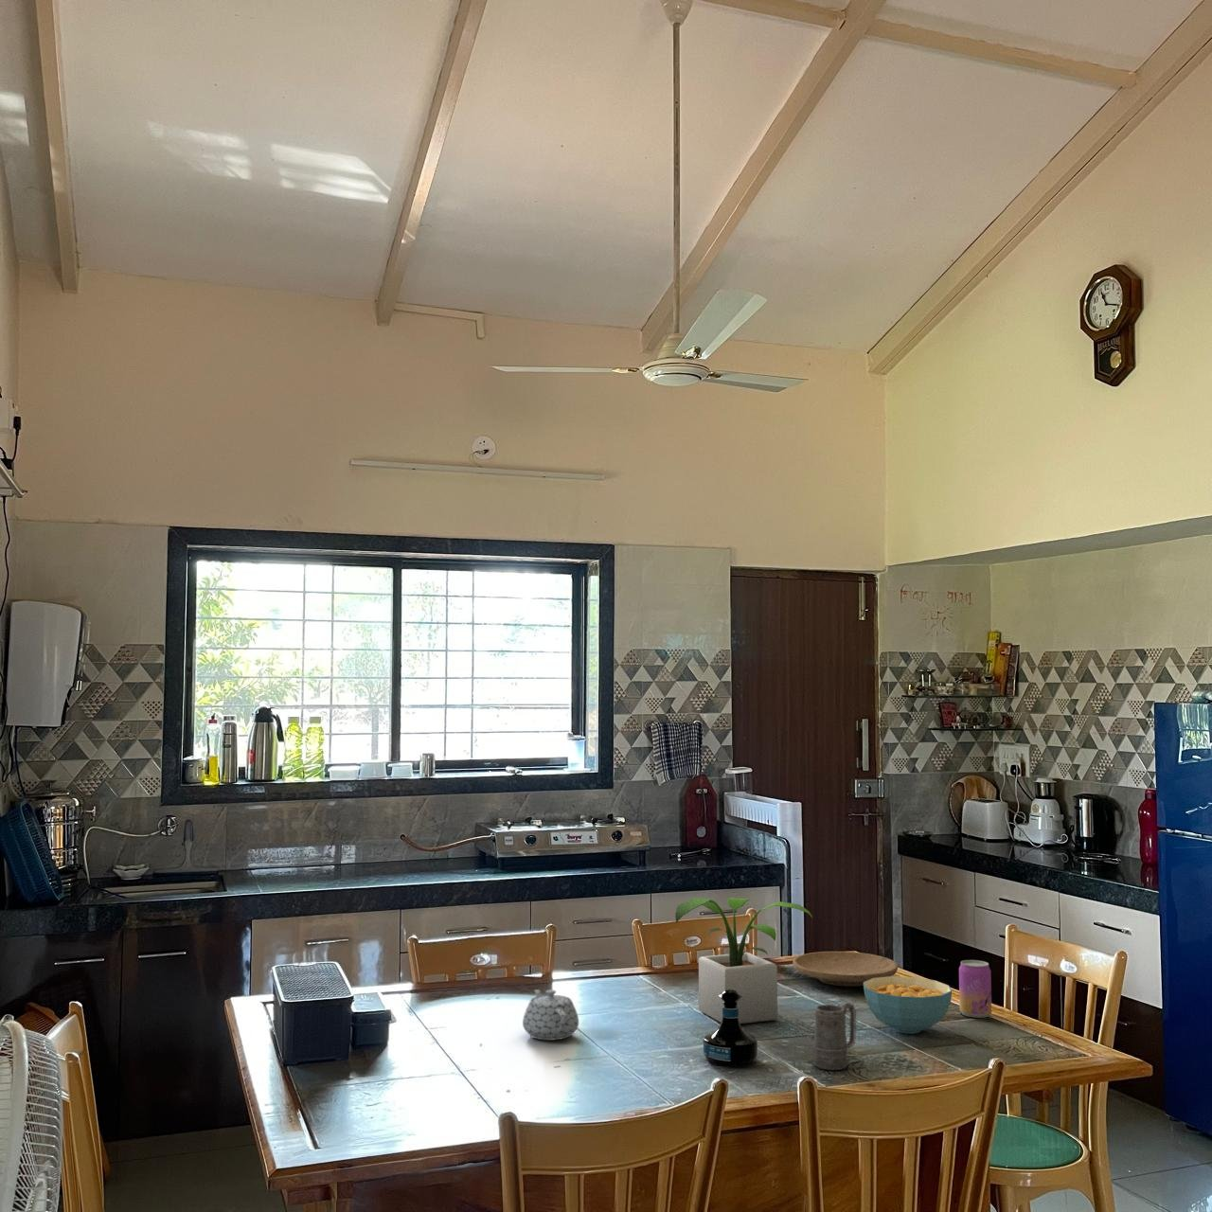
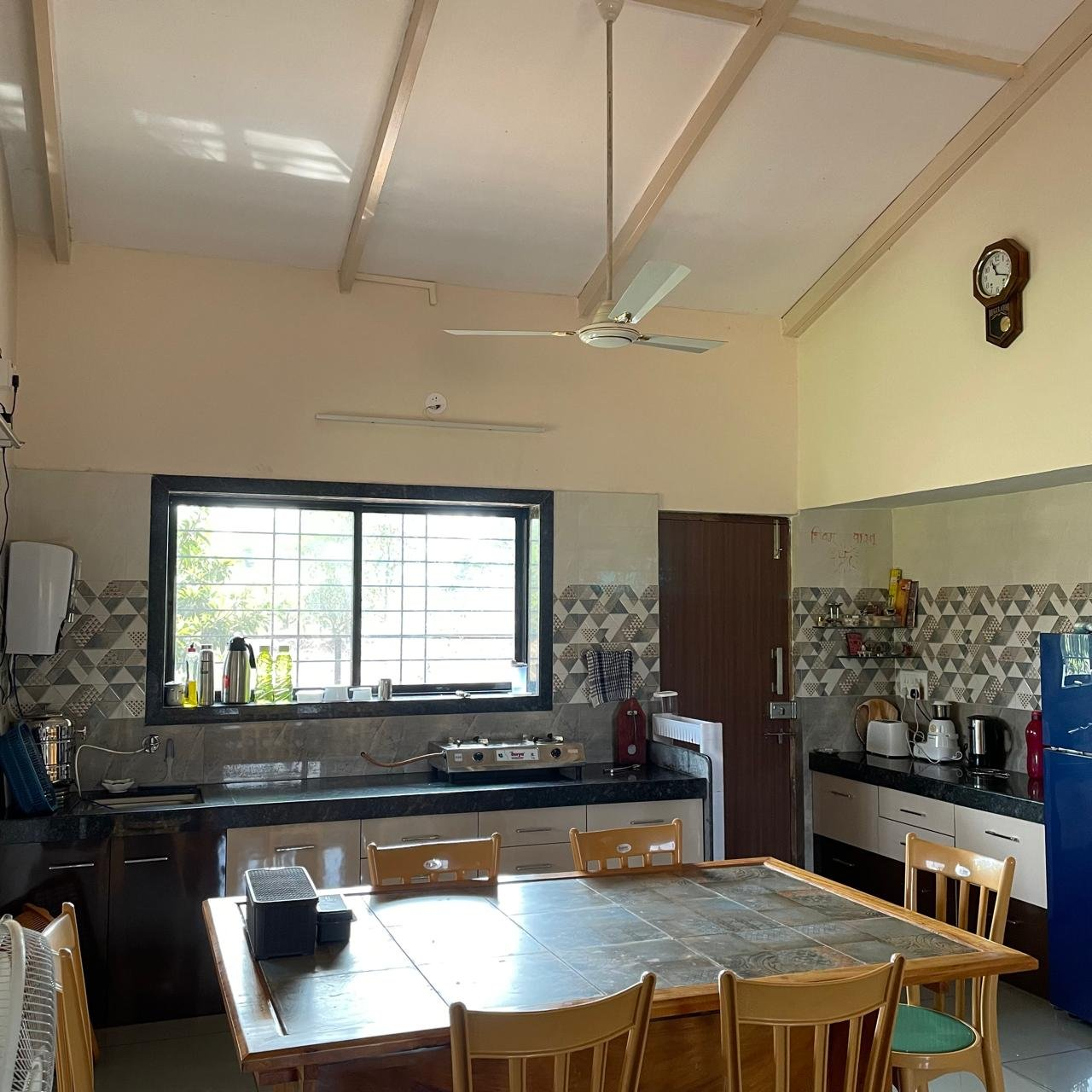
- cereal bowl (907, 1008)
- teapot (549, 1012)
- potted plant (729, 953)
- beverage can (974, 989)
- mug (836, 1034)
- tequila bottle (730, 1024)
- plate (845, 970)
